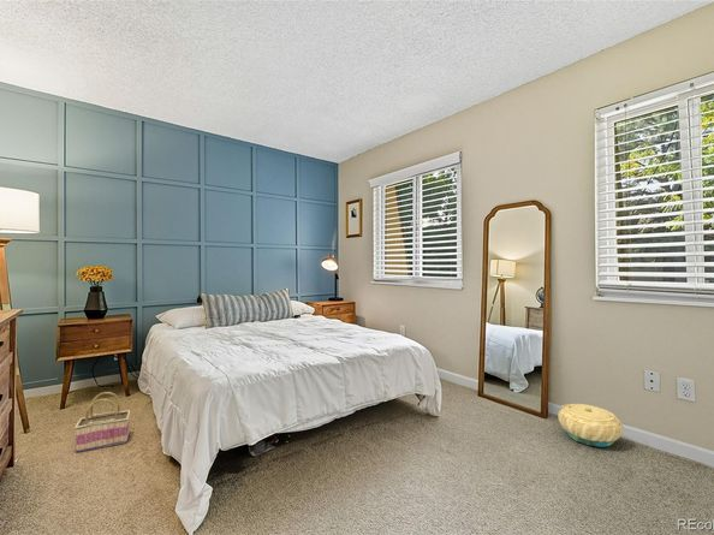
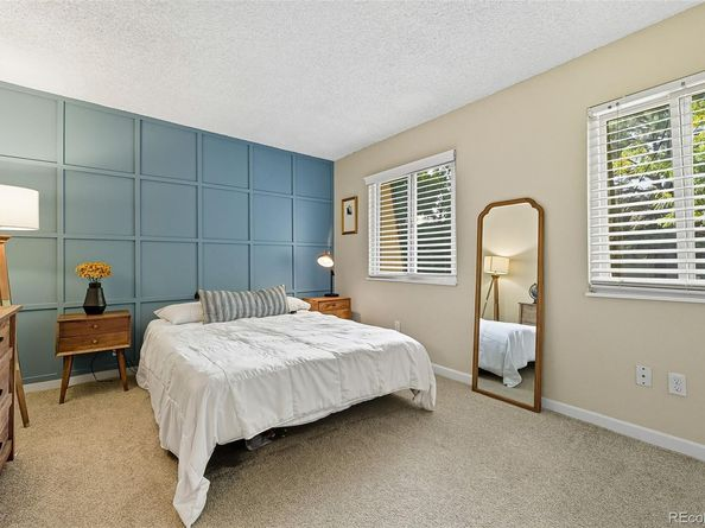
- basket (589, 423)
- basket (103, 418)
